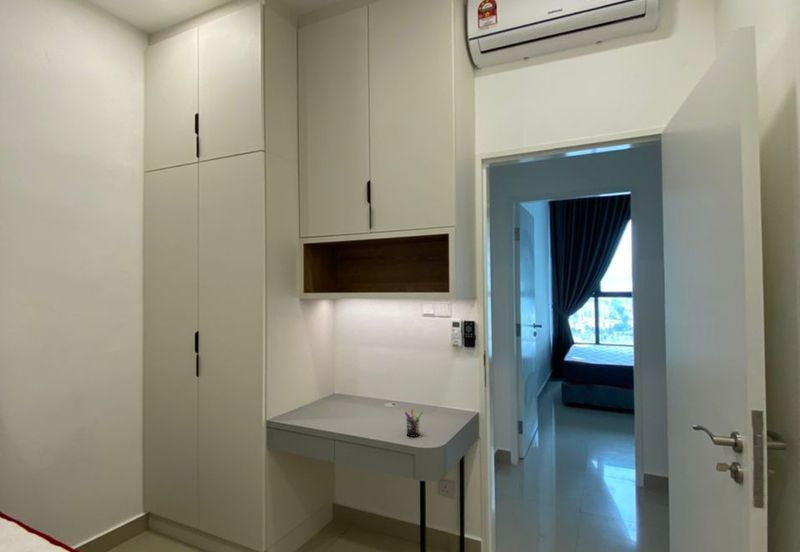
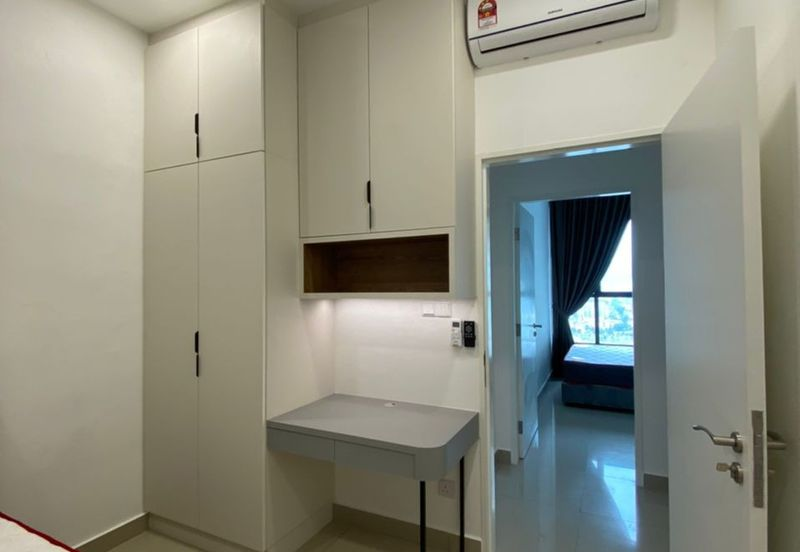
- pen holder (414, 421)
